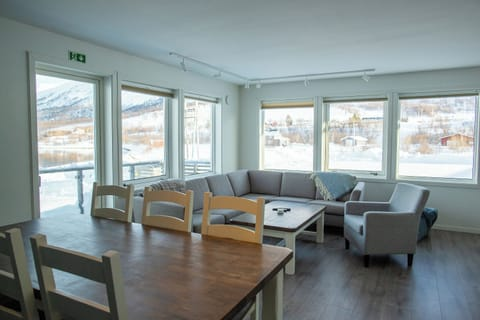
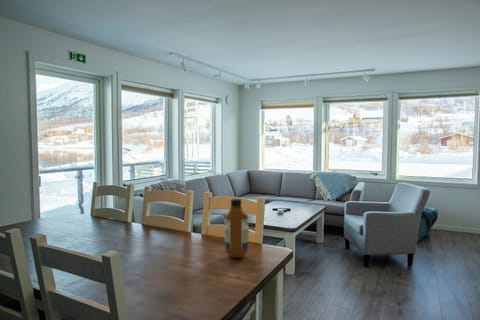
+ bottle (236, 227)
